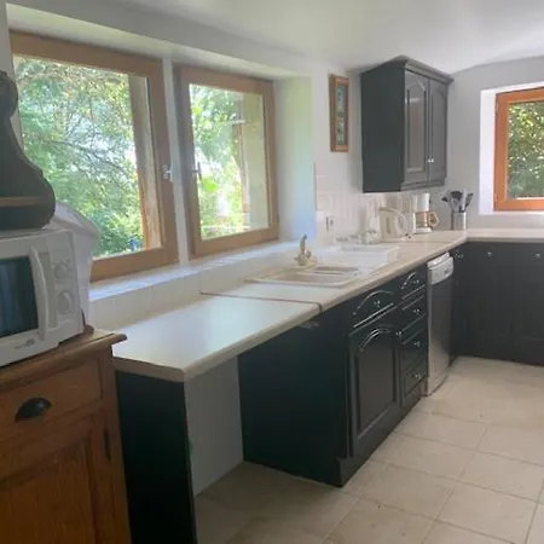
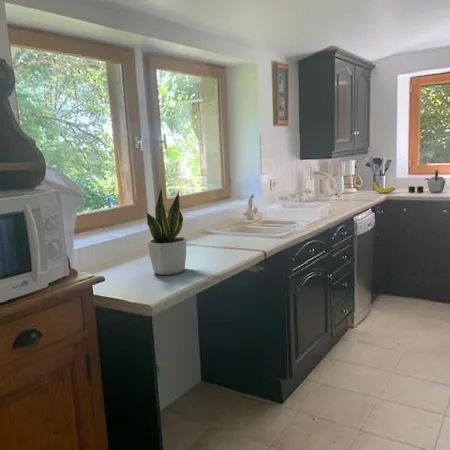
+ potted plant (165, 228)
+ kettle (427, 181)
+ fruit (382, 188)
